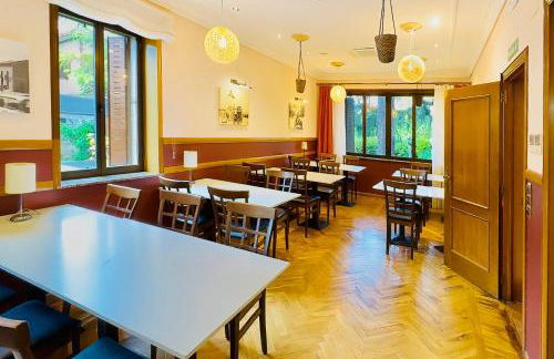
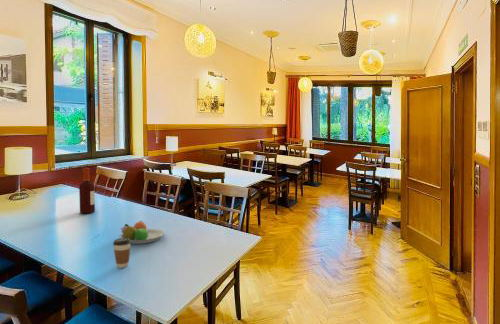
+ fruit bowl (141, 230)
+ bottle (86, 190)
+ coffee cup (122, 252)
